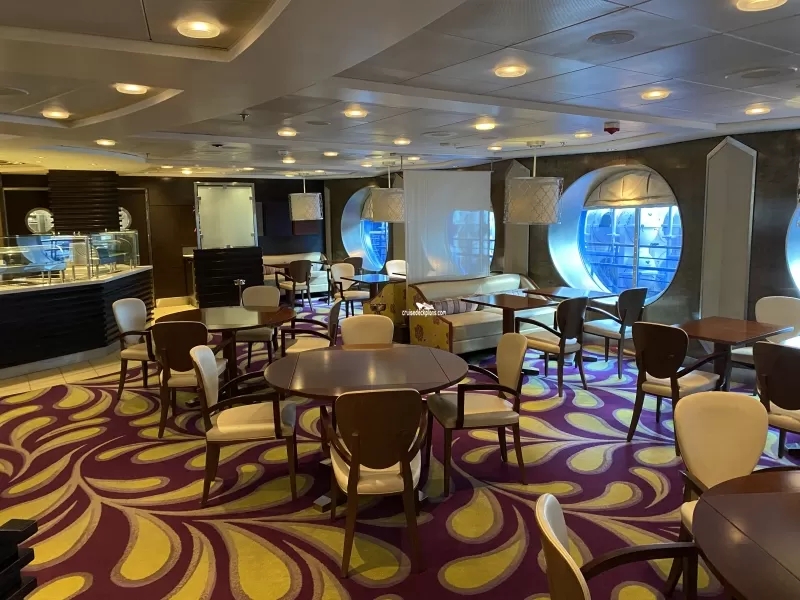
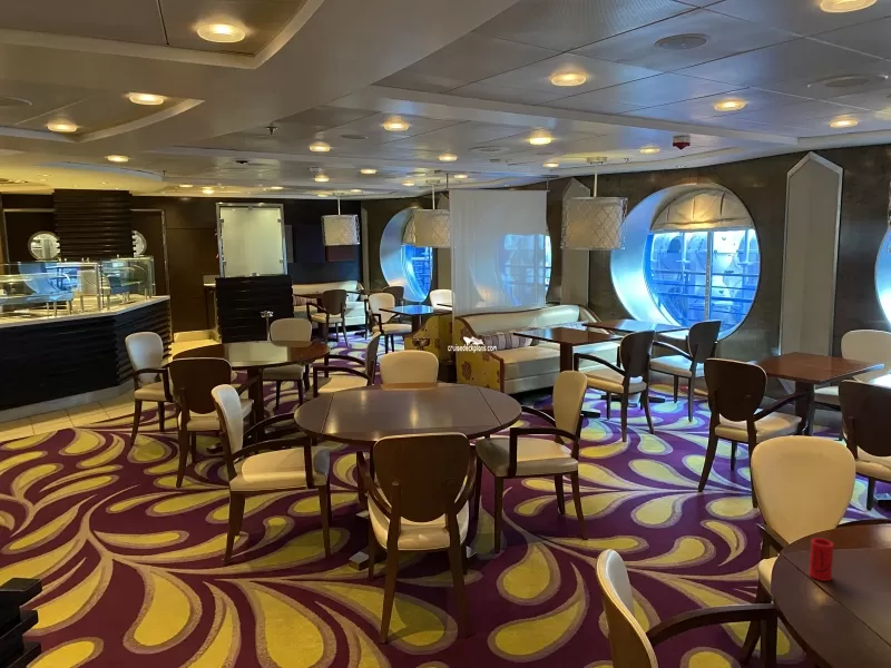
+ cup (821, 559)
